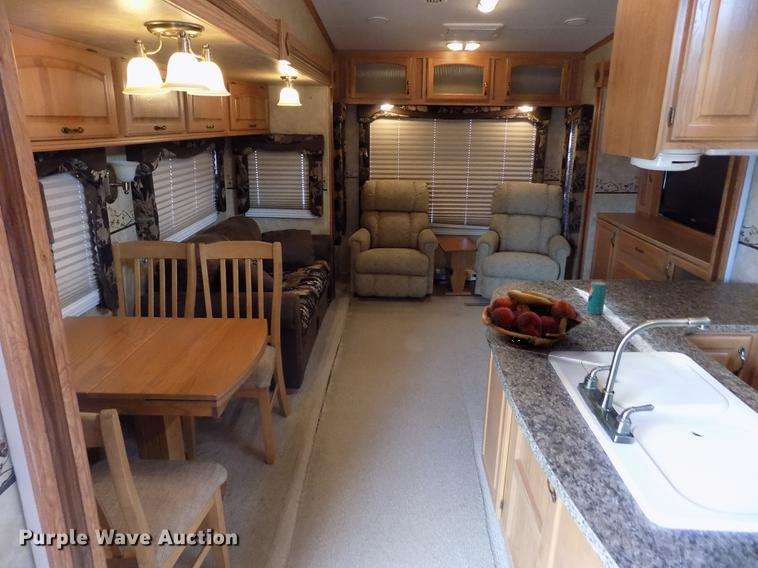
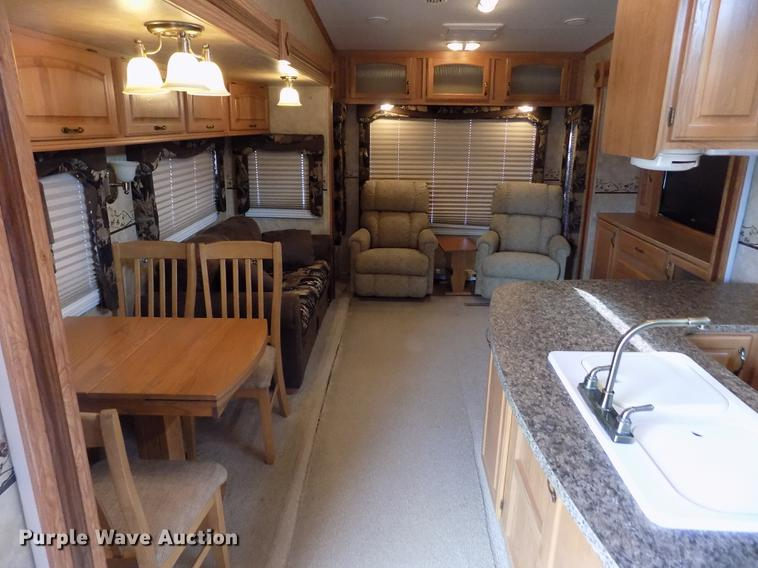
- fruit basket (529, 314)
- beverage can (596, 297)
